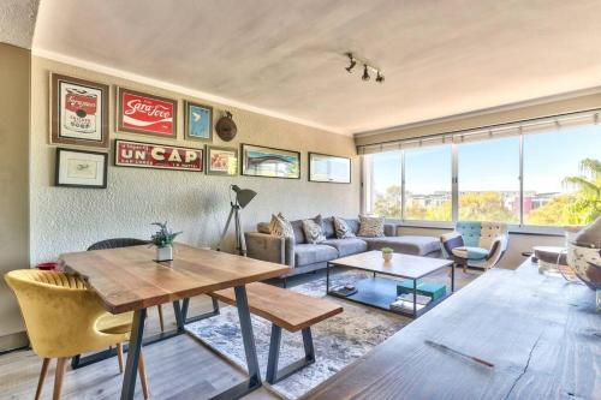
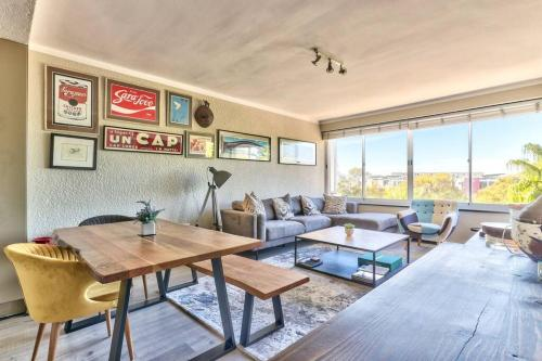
- pen (456, 351)
